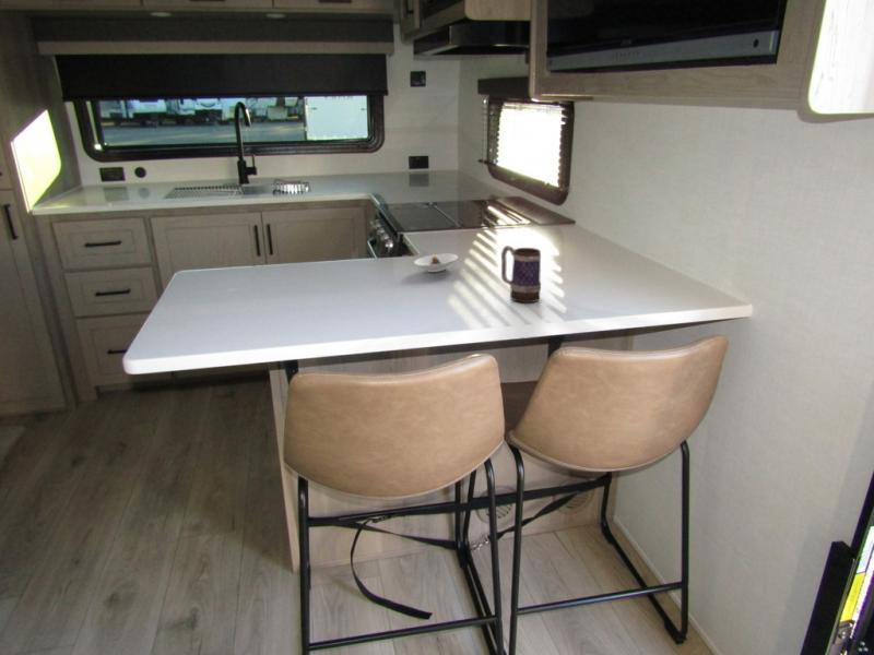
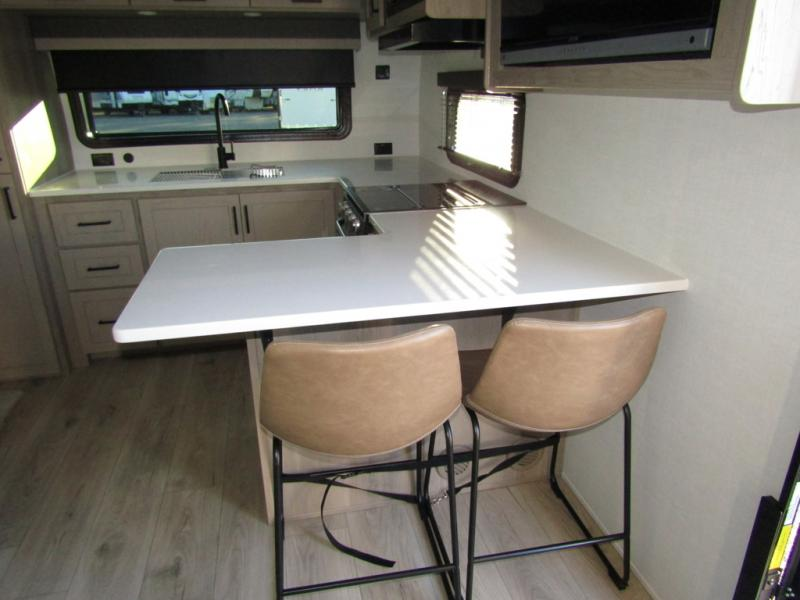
- mug (520, 273)
- saucer (436, 263)
